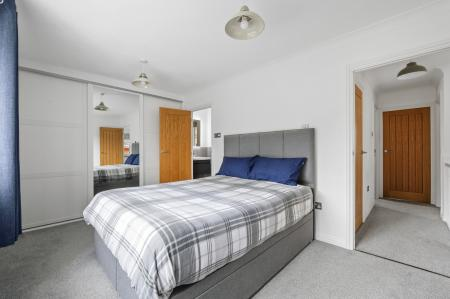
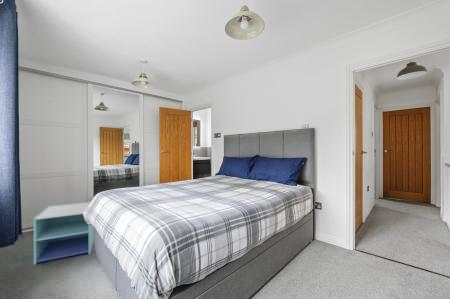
+ nightstand (68, 228)
